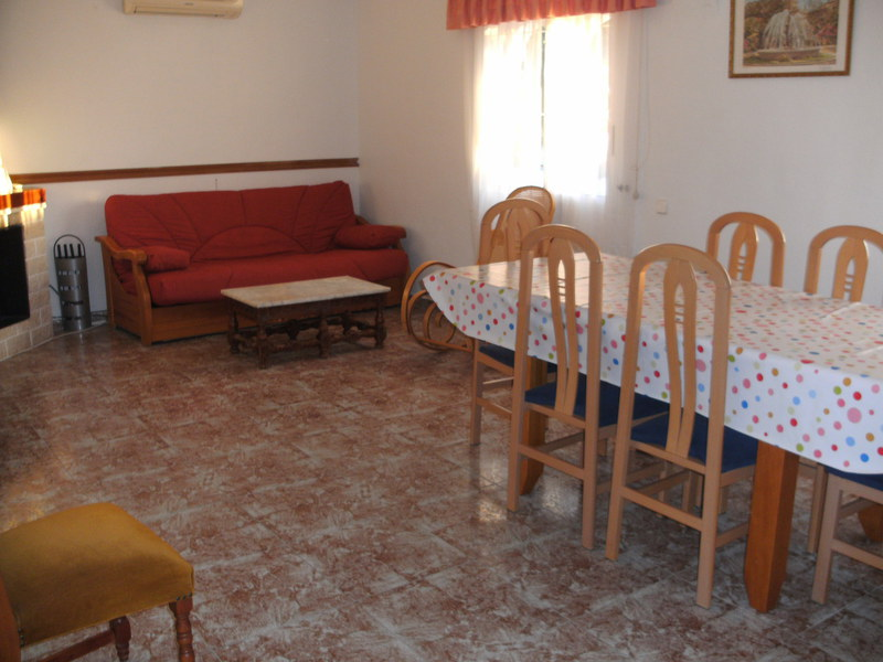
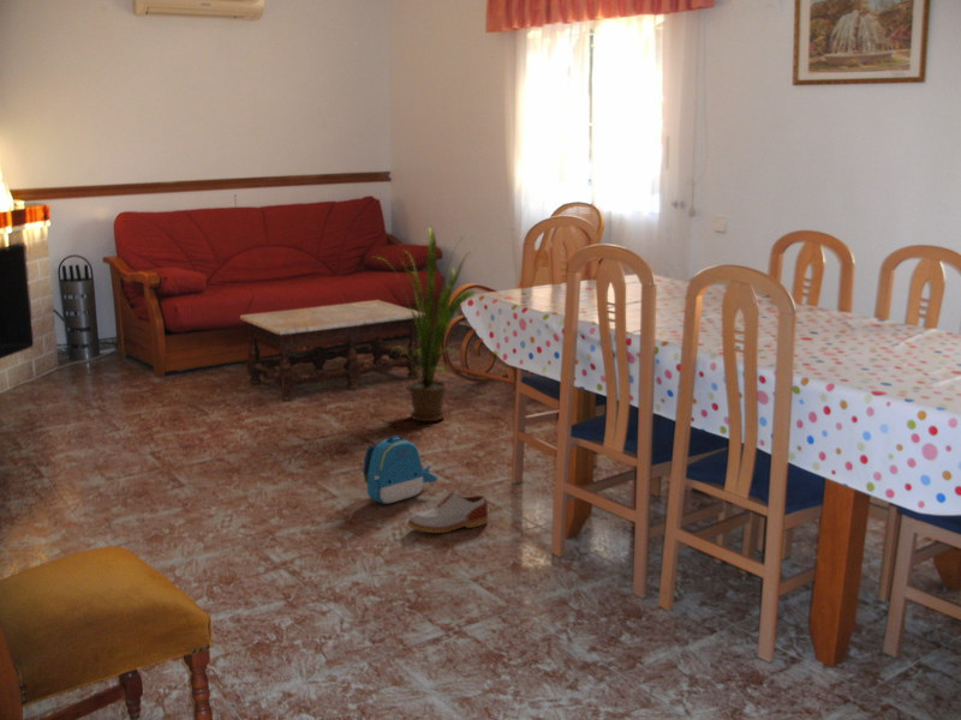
+ backpack (395, 466)
+ house plant (423, 324)
+ shoe (447, 510)
